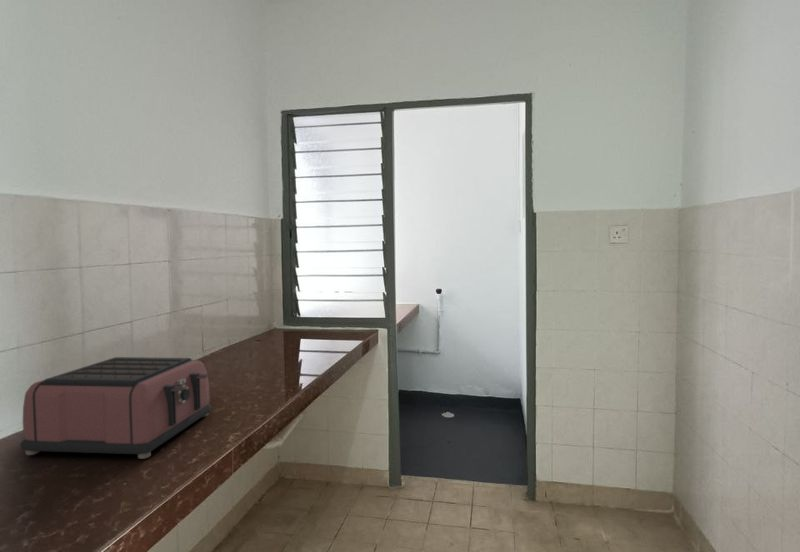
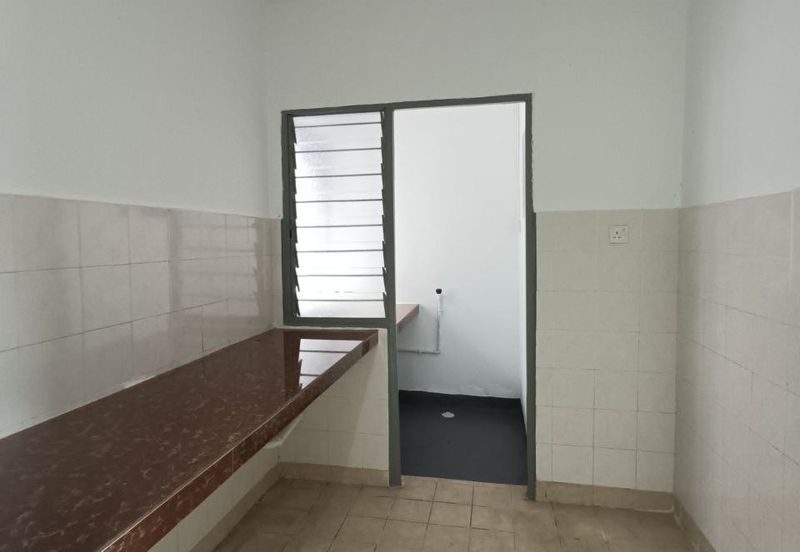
- toaster (131, 400)
